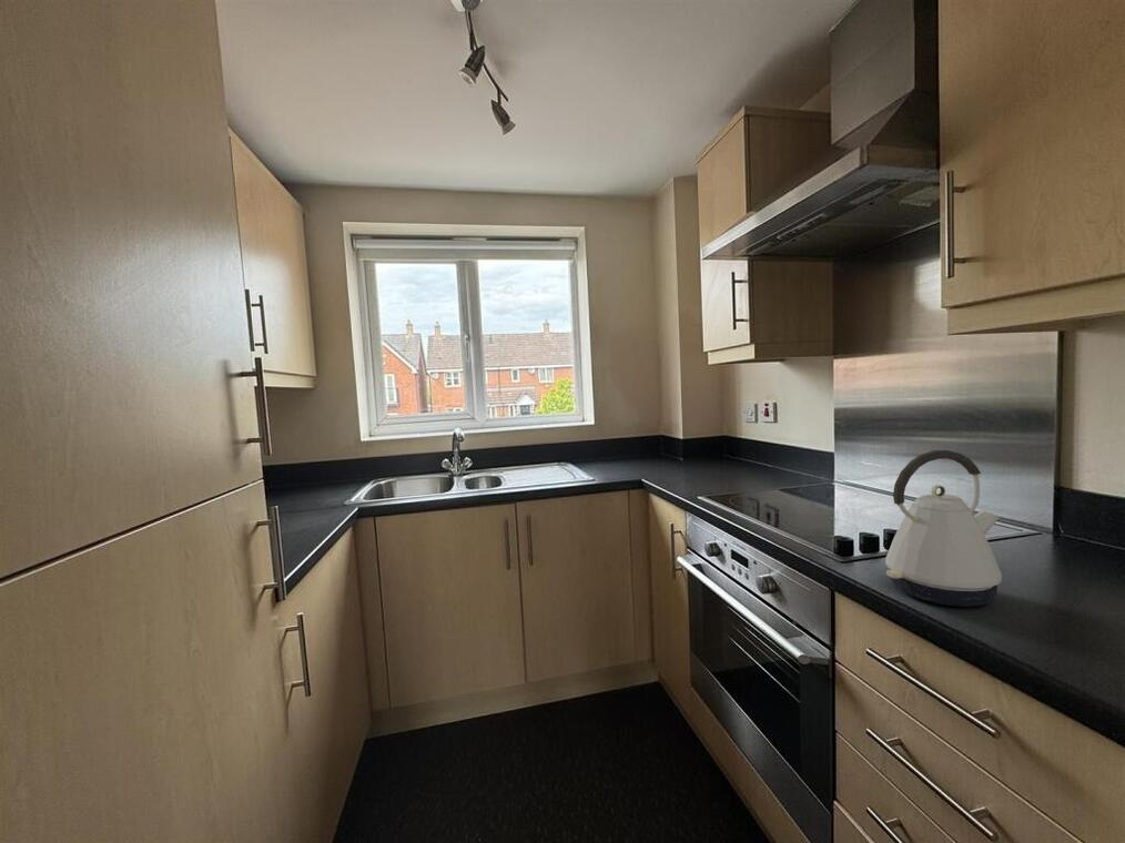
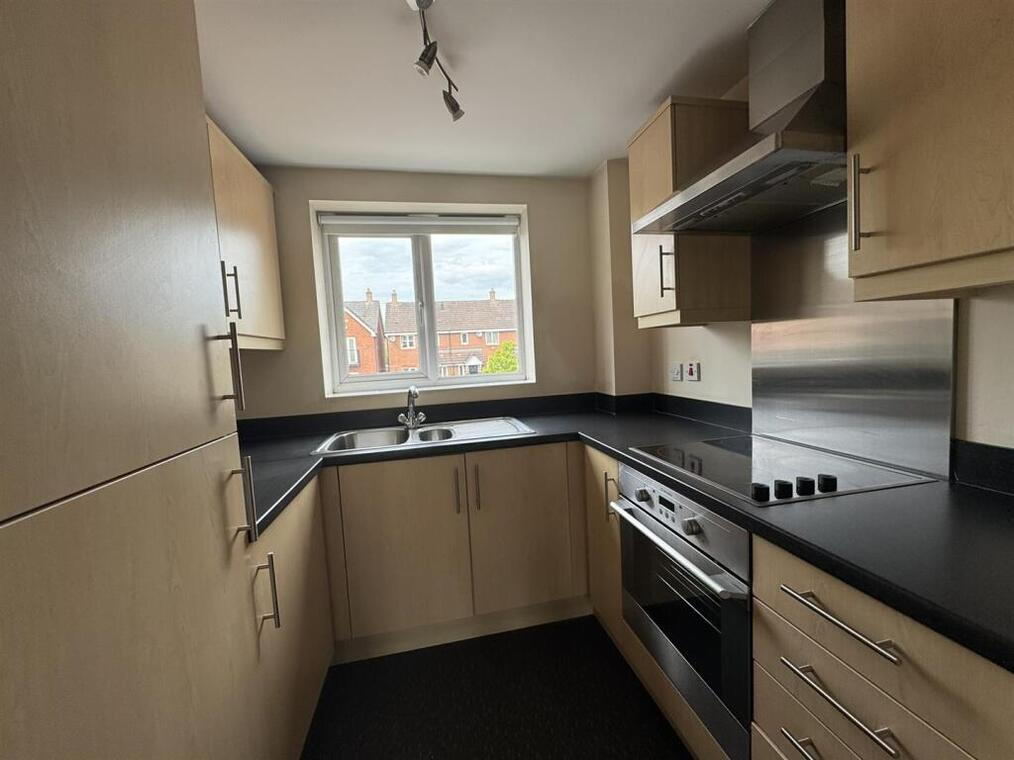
- kettle (943, 521)
